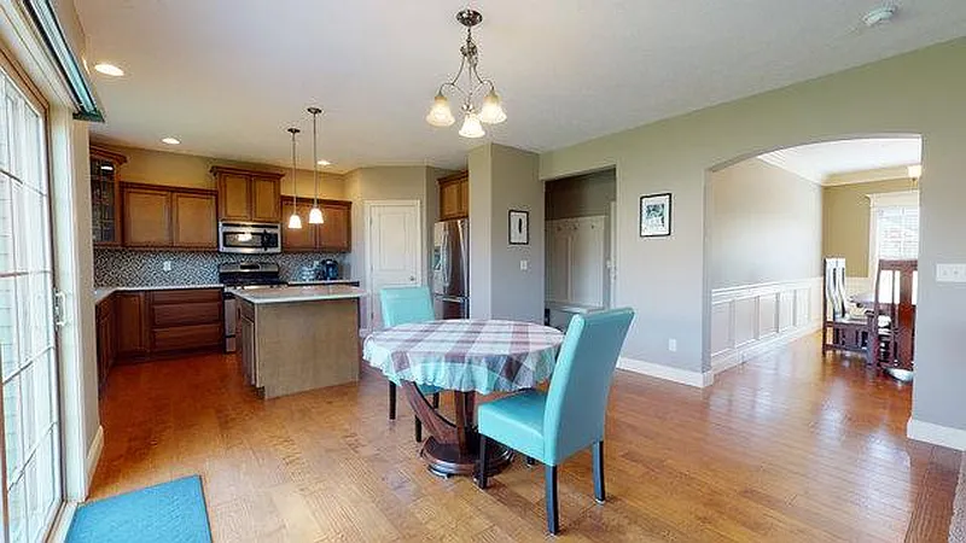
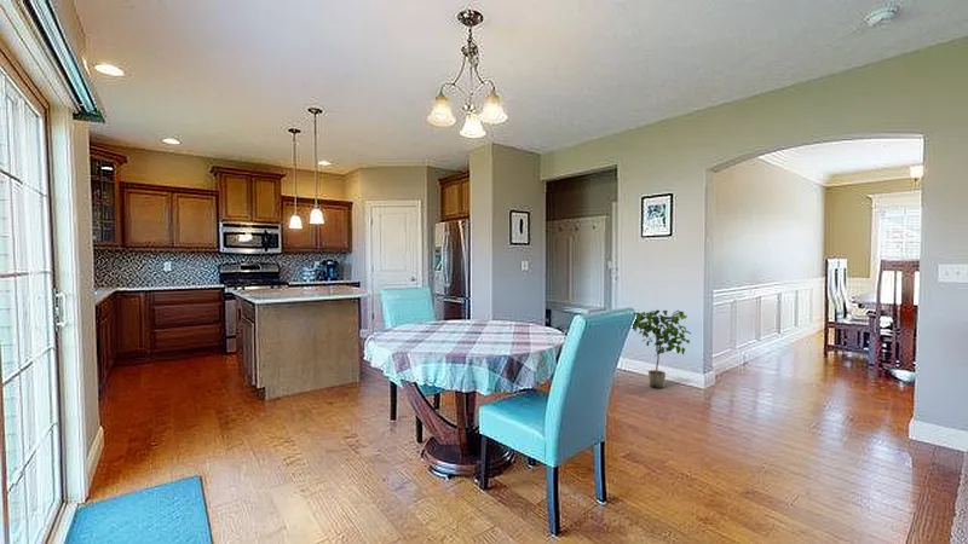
+ potted plant (656, 347)
